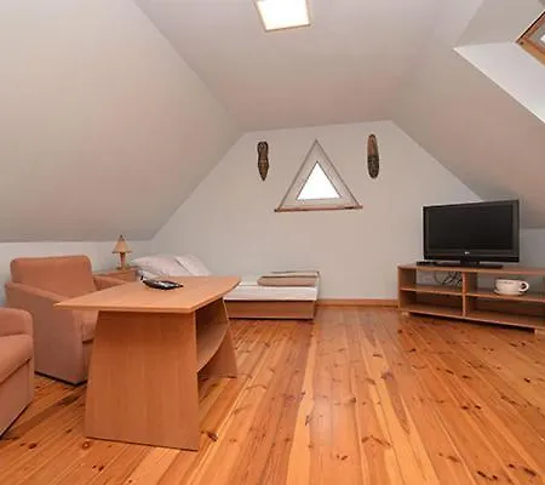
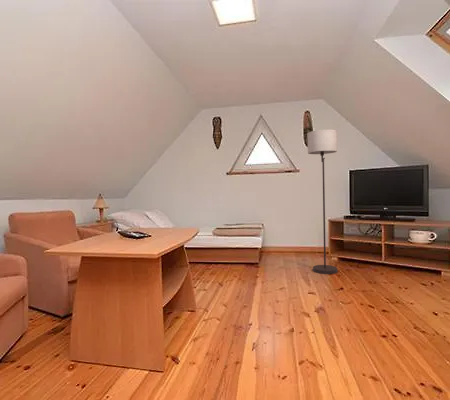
+ lamp (323, 200)
